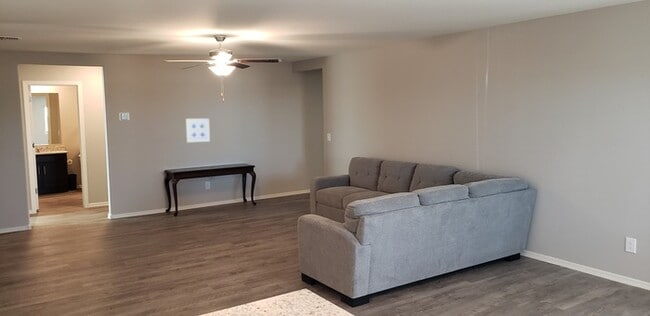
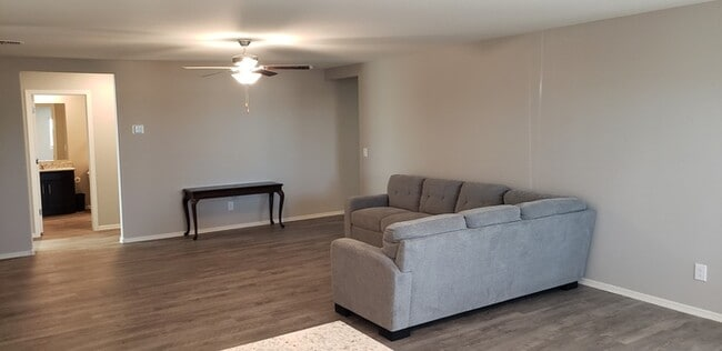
- wall art (197, 130)
